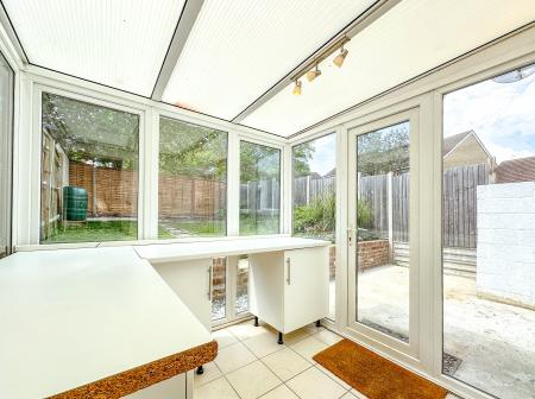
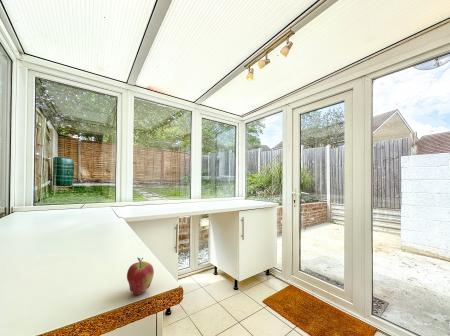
+ fruit (140, 272)
